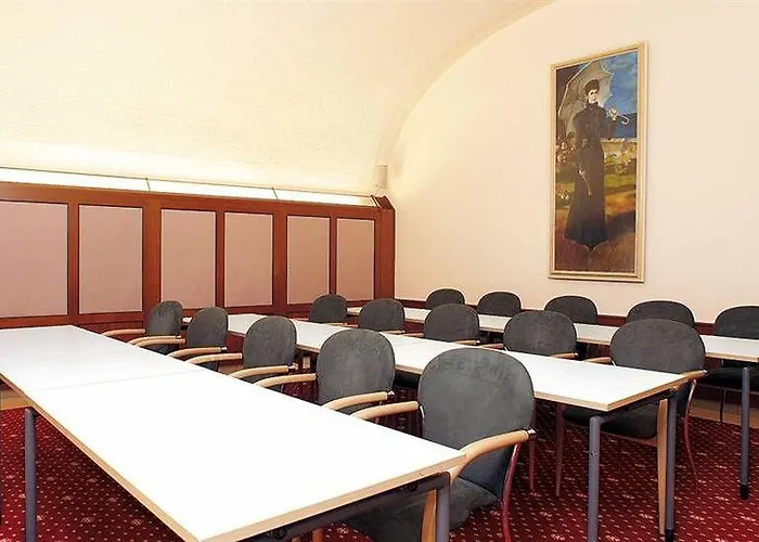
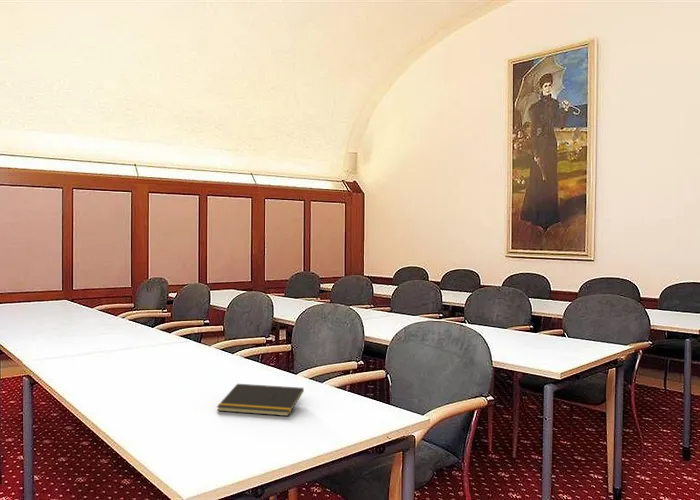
+ notepad (261, 398)
